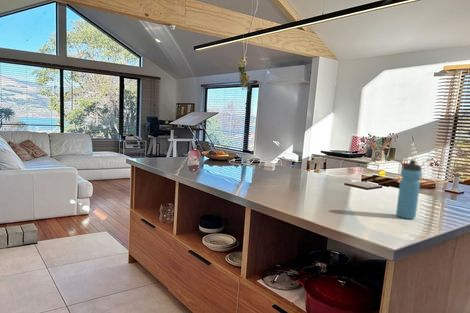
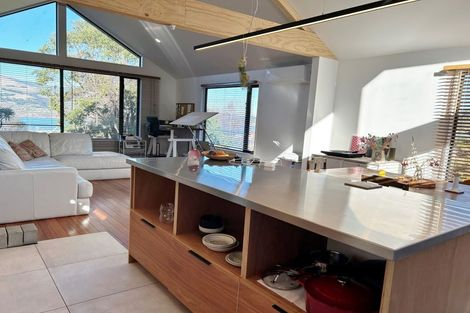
- water bottle (409, 188)
